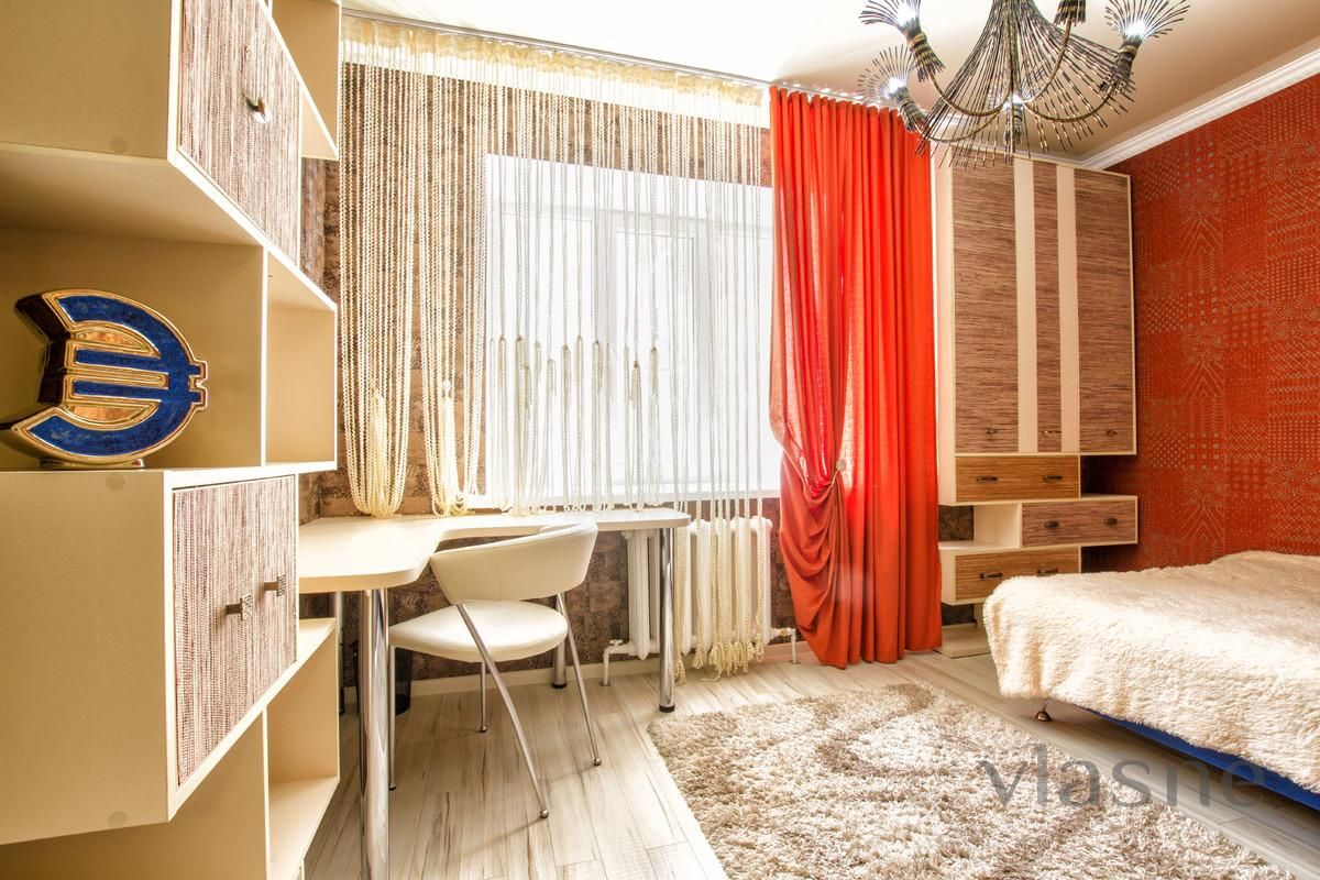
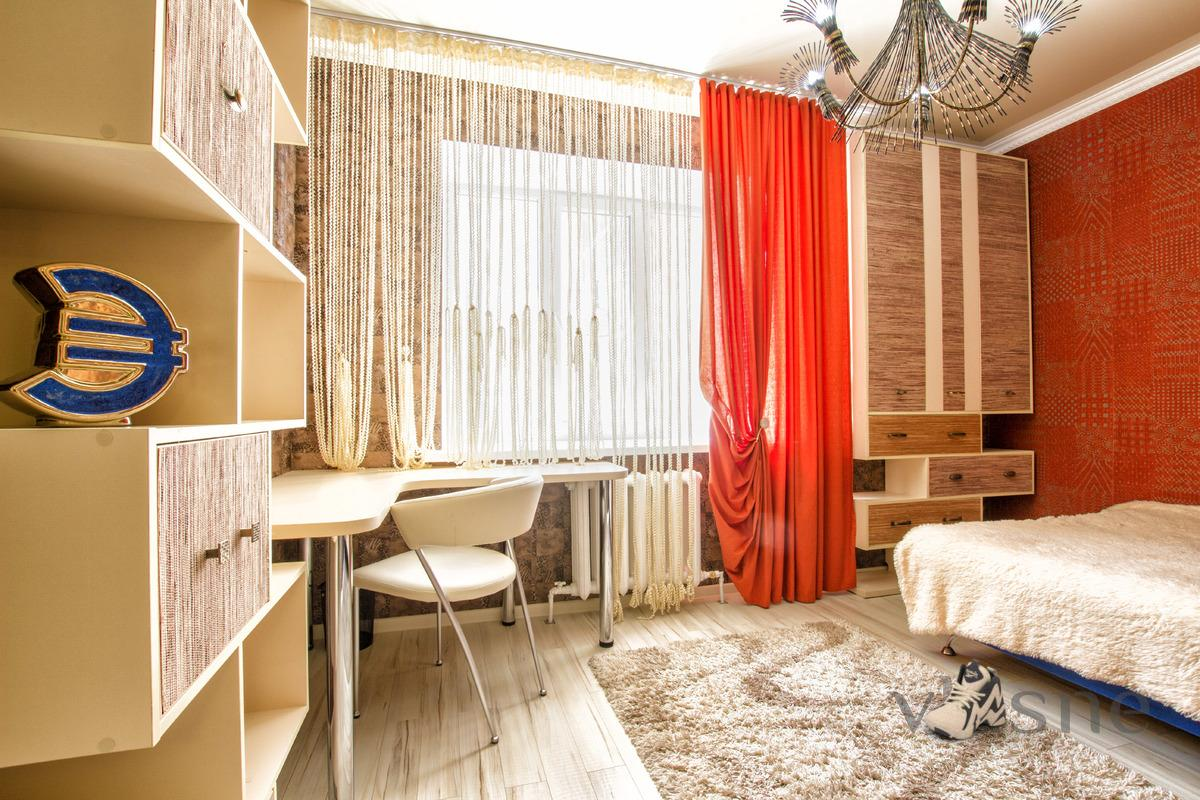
+ sneaker (965, 693)
